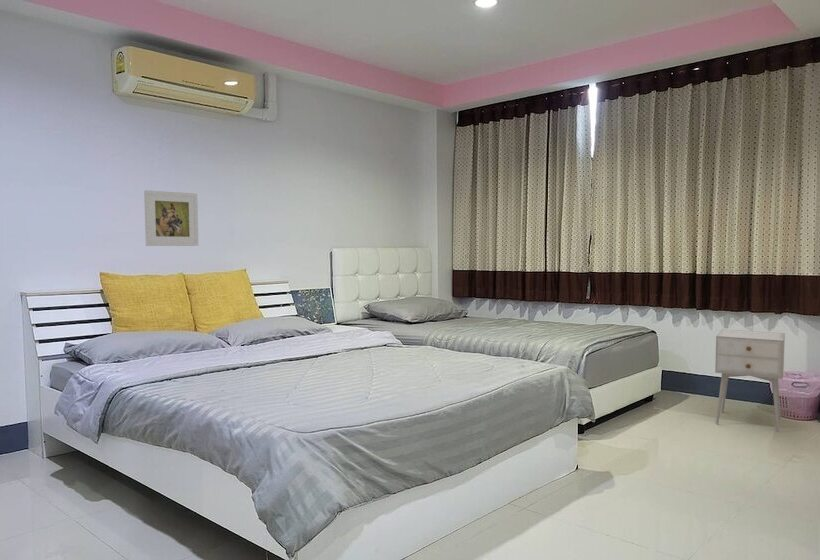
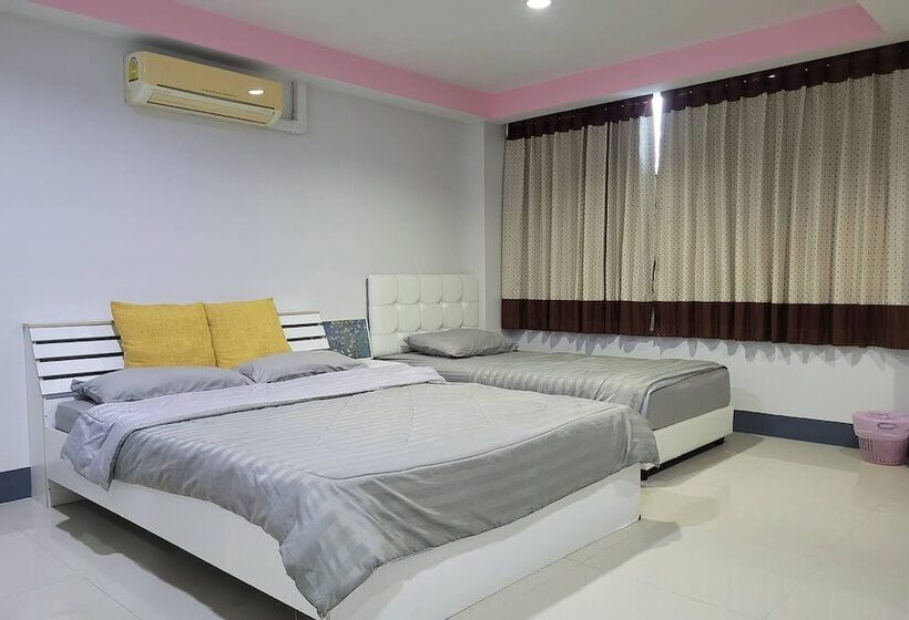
- nightstand (749, 375)
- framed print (172, 219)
